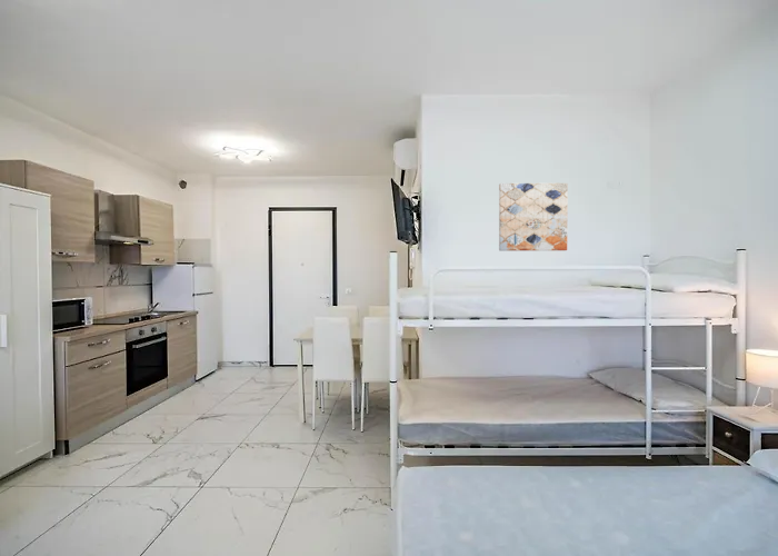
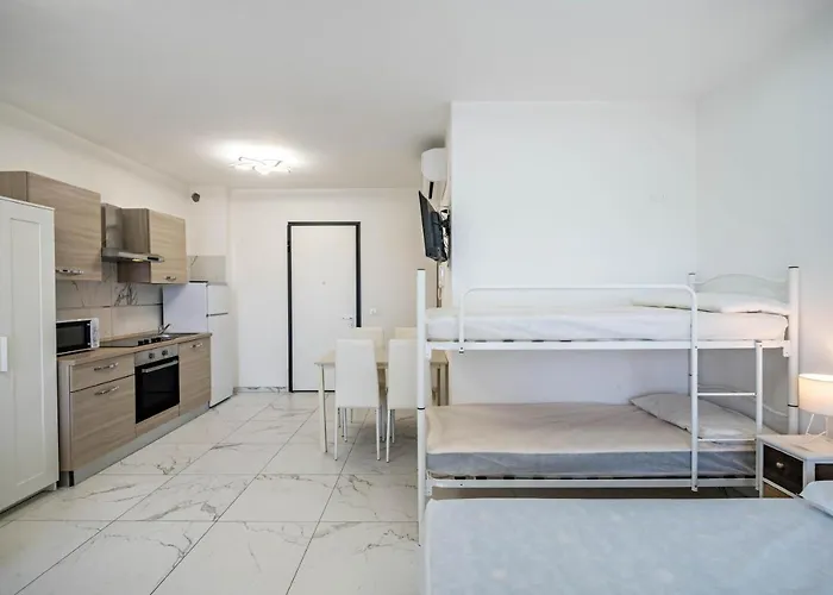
- wall art (532, 217)
